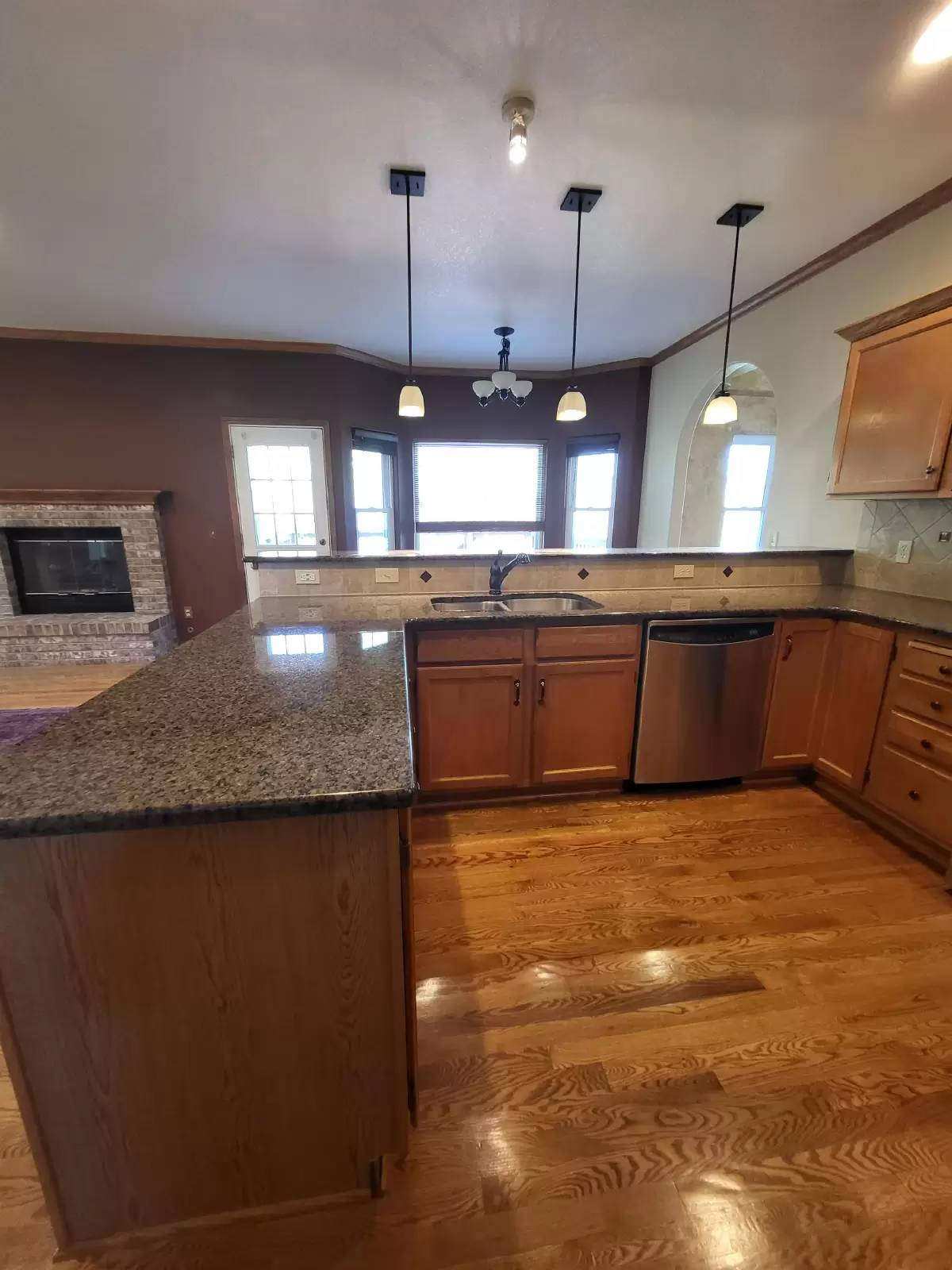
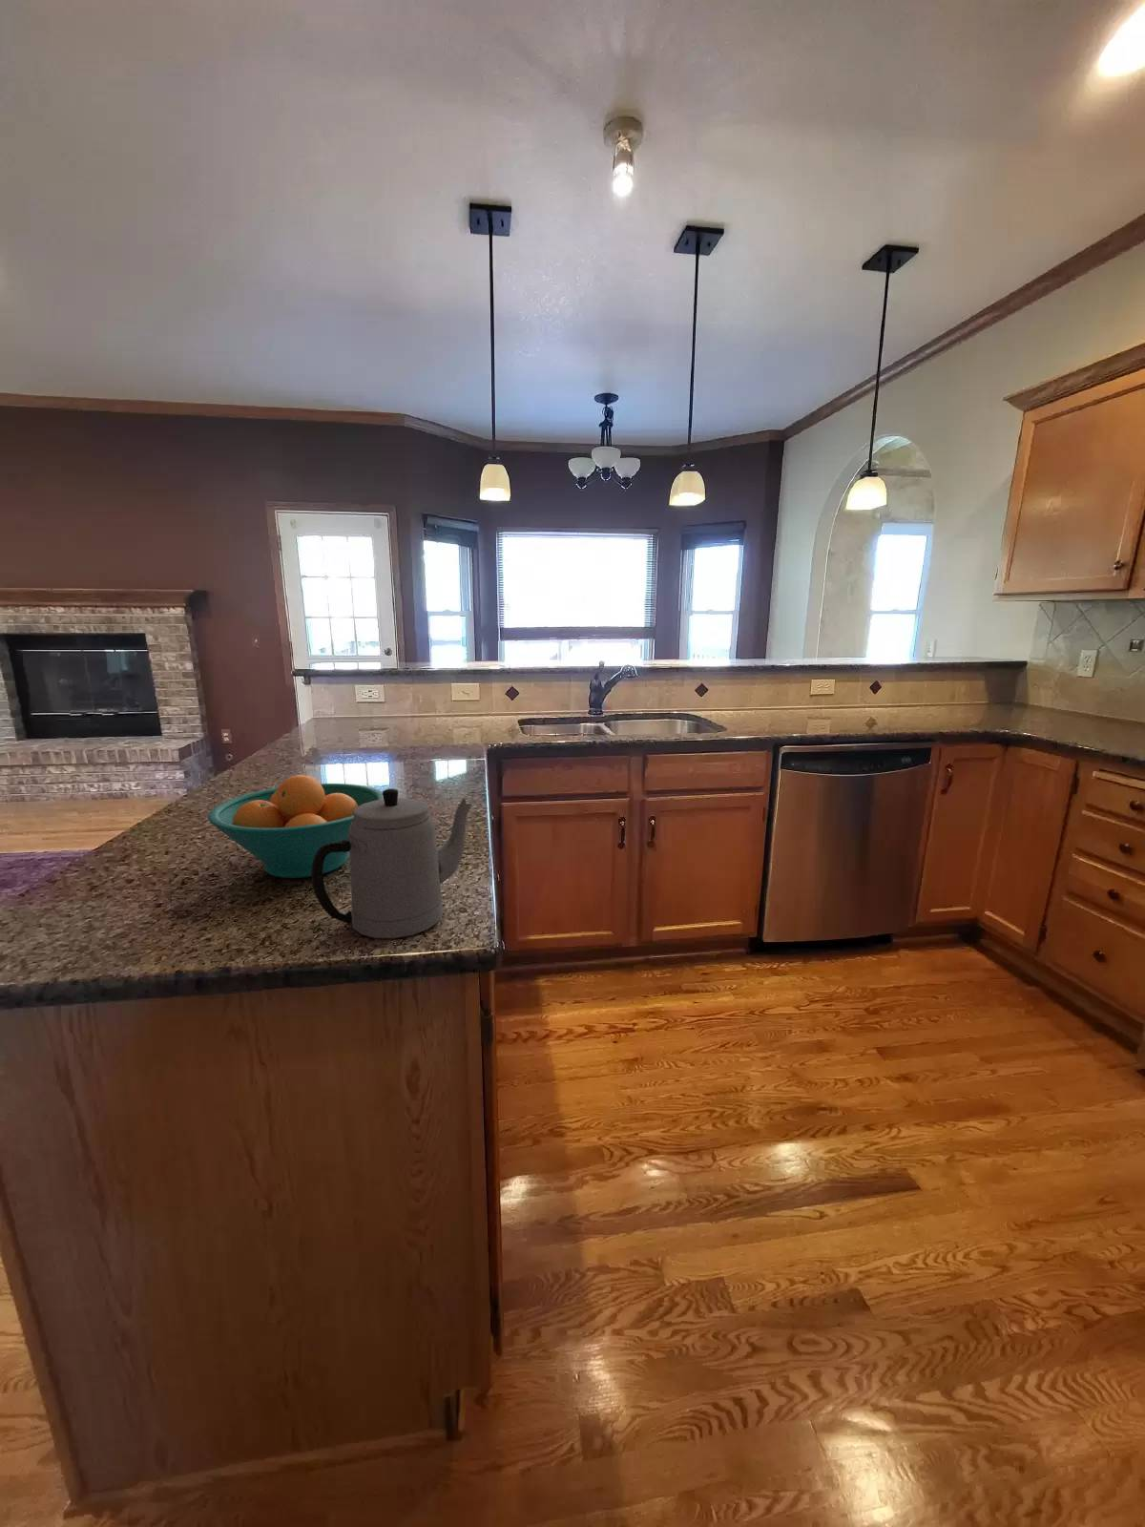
+ teapot (399, 852)
+ fruit bowl (302, 820)
